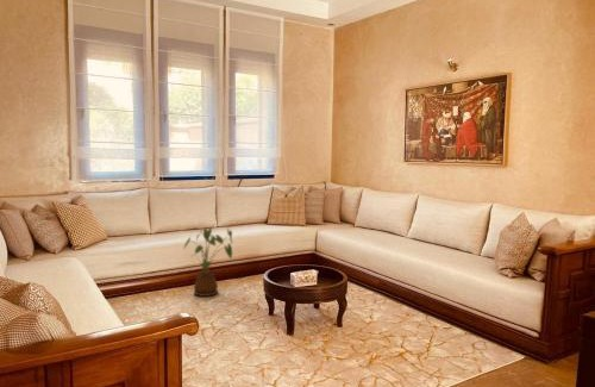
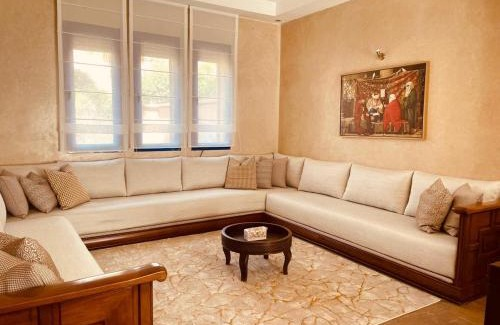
- house plant (211, 262)
